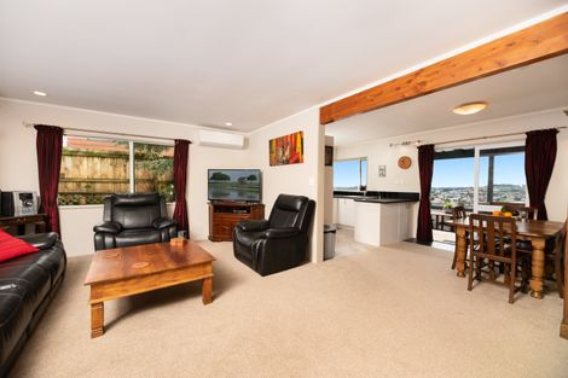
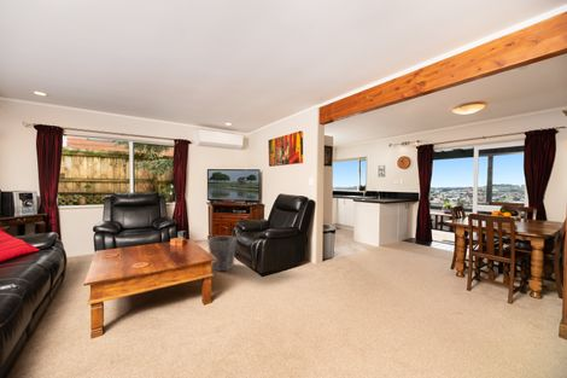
+ waste bin (222, 252)
